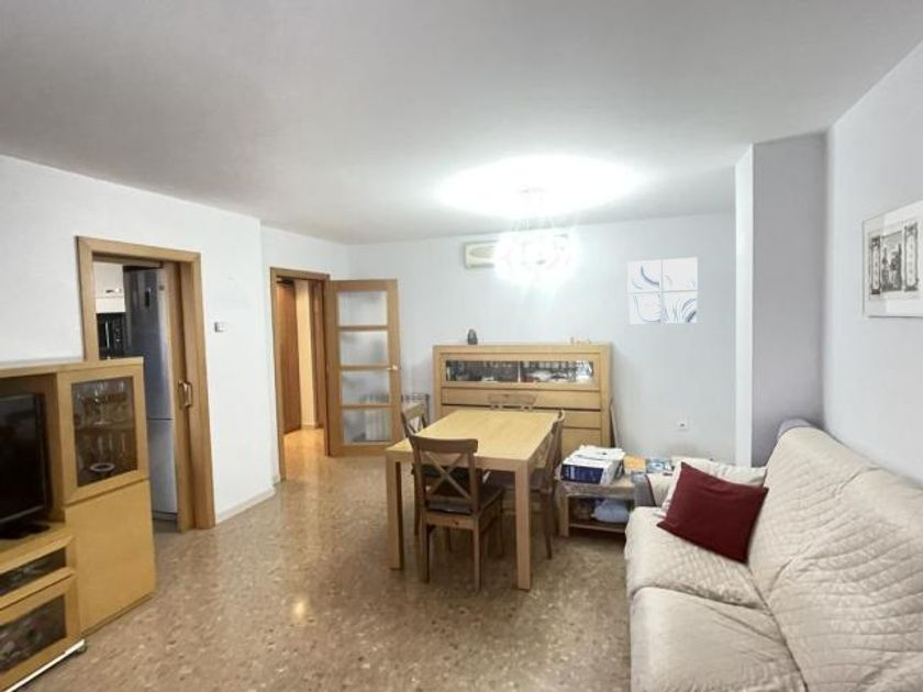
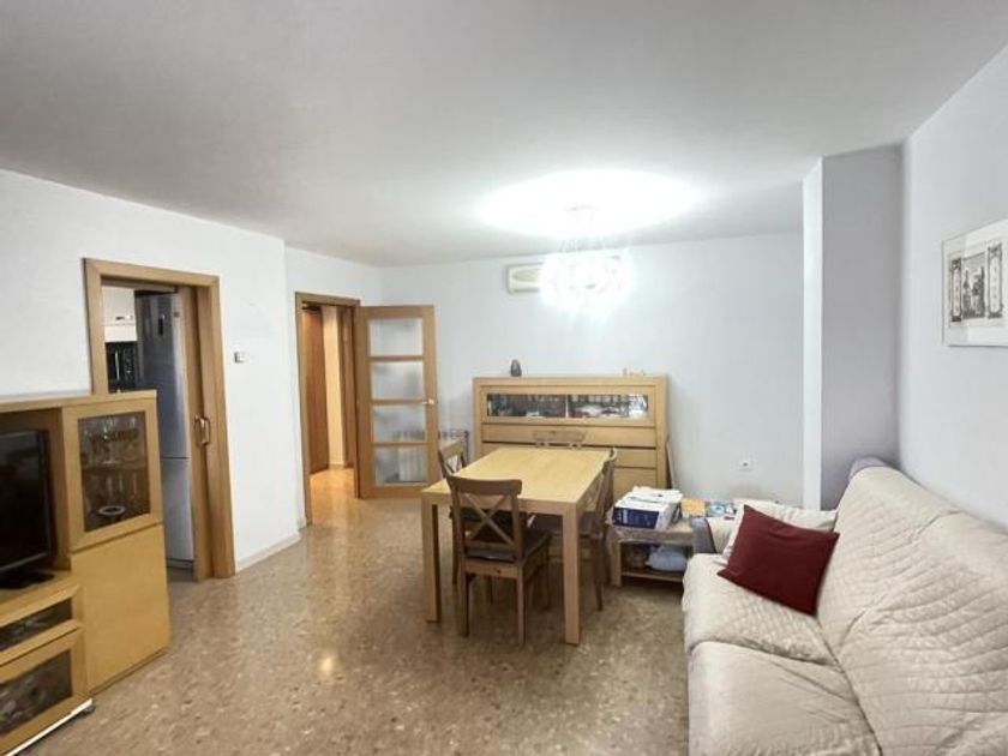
- wall art (663, 293)
